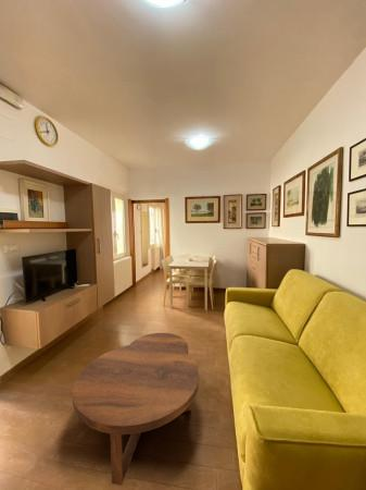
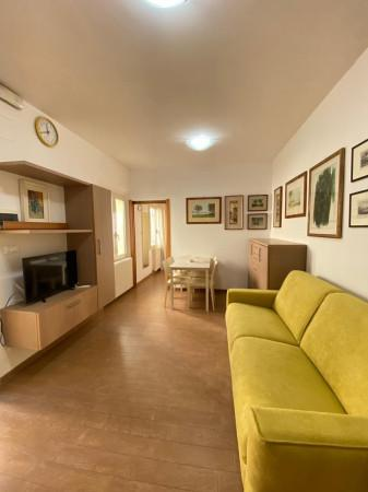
- coffee table (147, 380)
